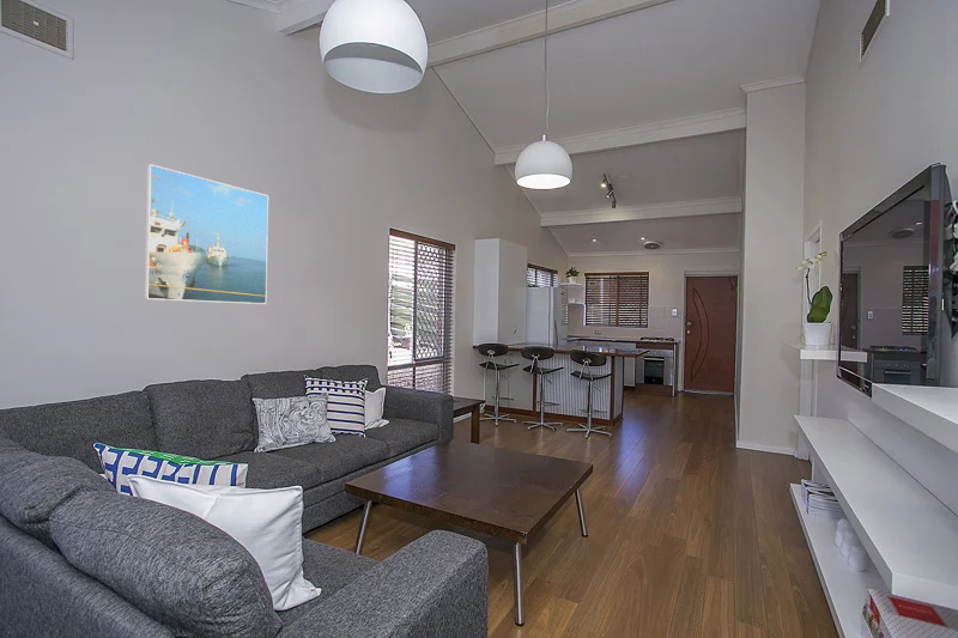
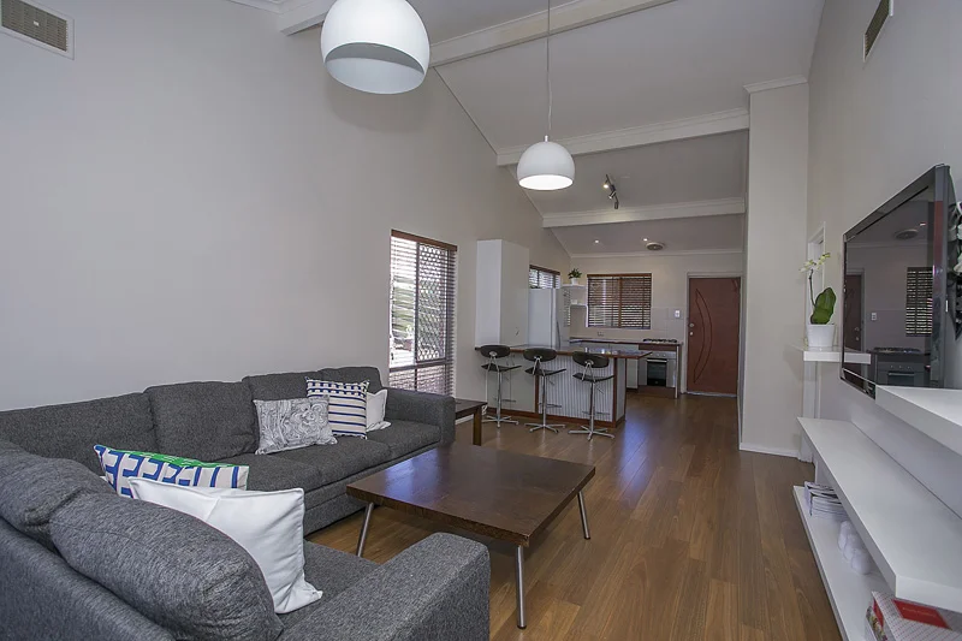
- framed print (212, 242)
